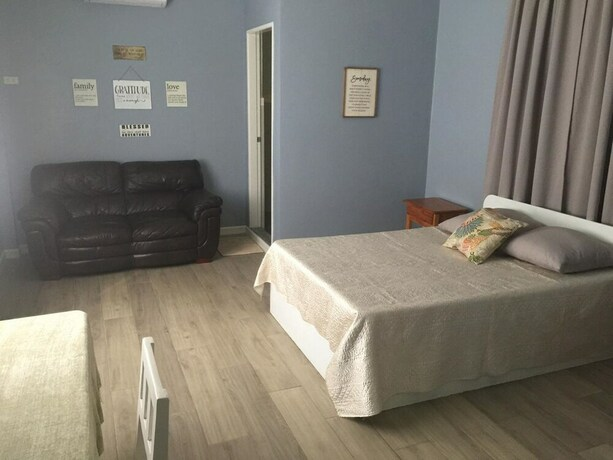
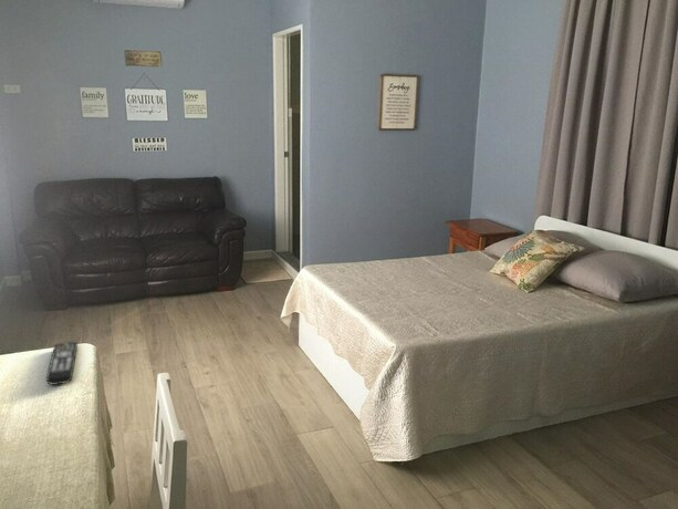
+ remote control (63, 362)
